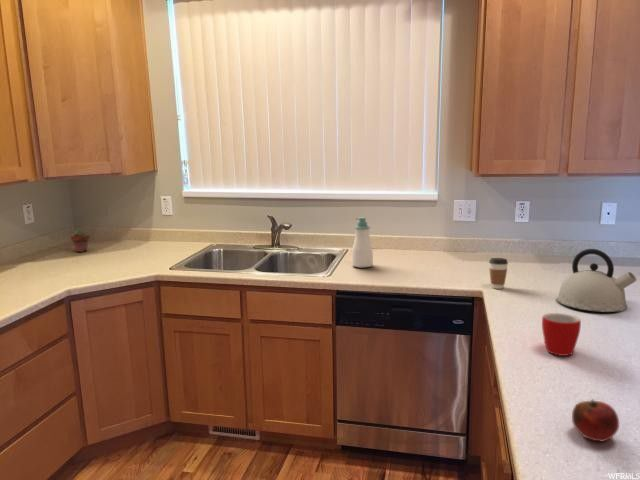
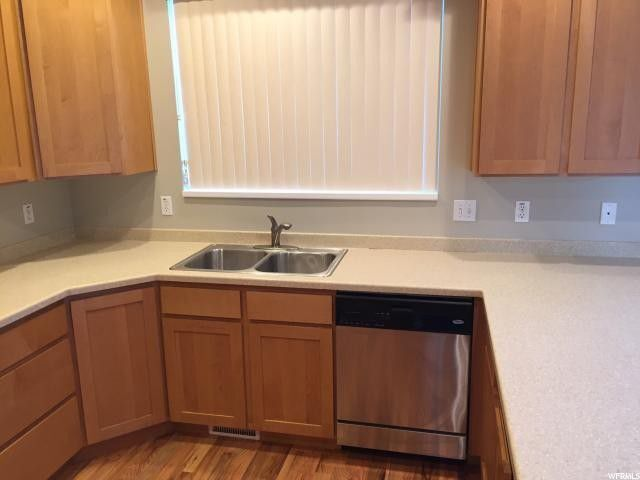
- potted succulent (80, 240)
- coffee cup (498, 273)
- mug (559, 332)
- soap bottle (362, 241)
- fruit (594, 418)
- kettle (596, 276)
